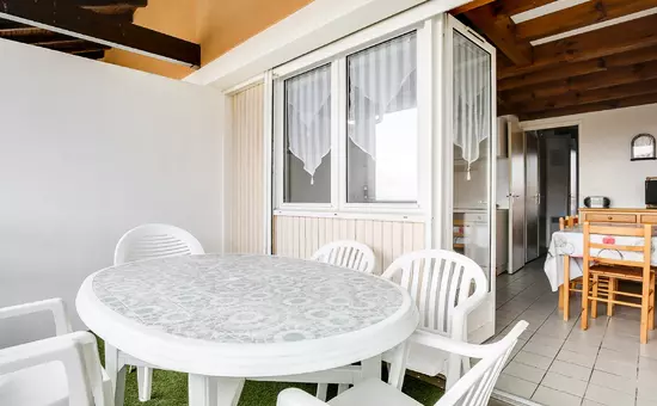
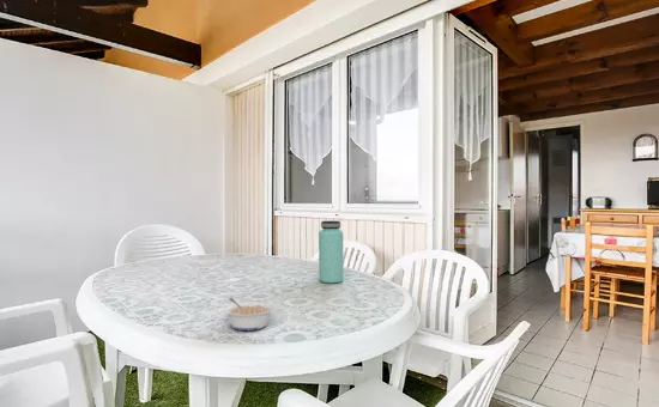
+ legume (247, 314)
+ bottle (331, 250)
